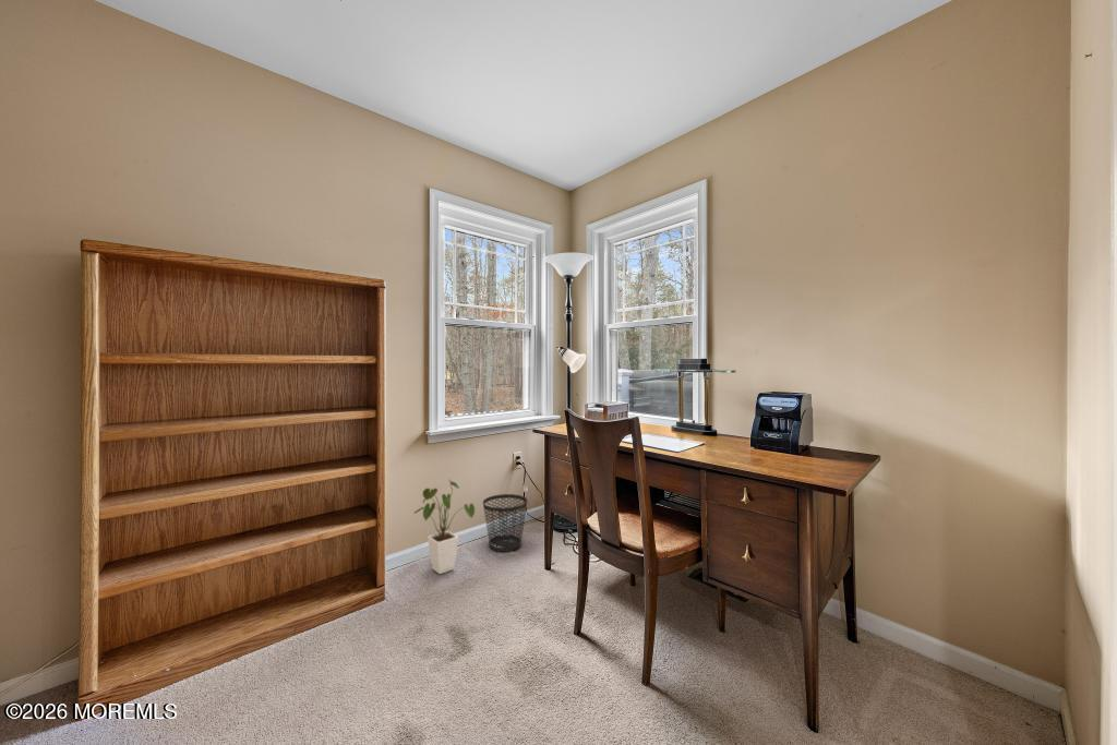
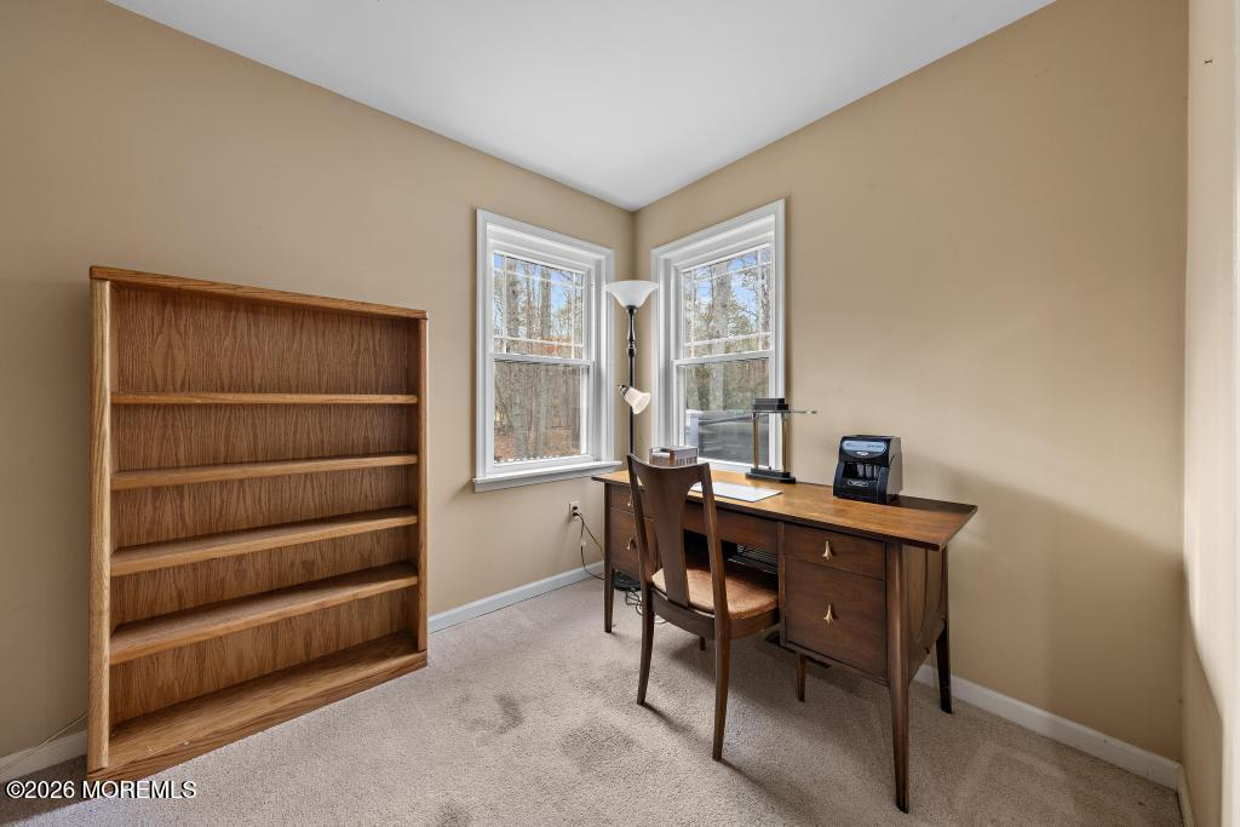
- wastebasket (505, 524)
- house plant (448, 526)
